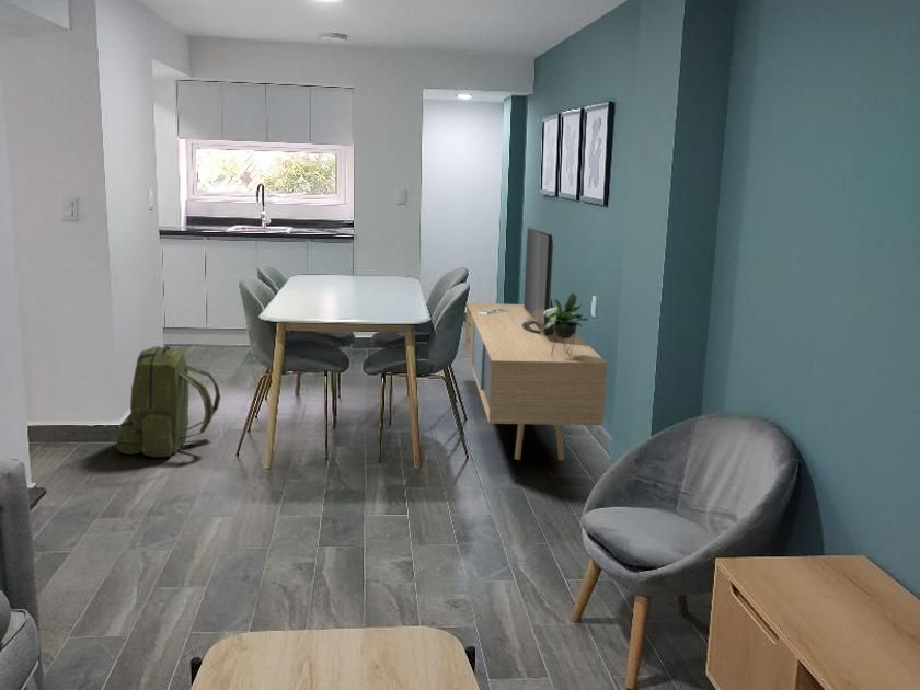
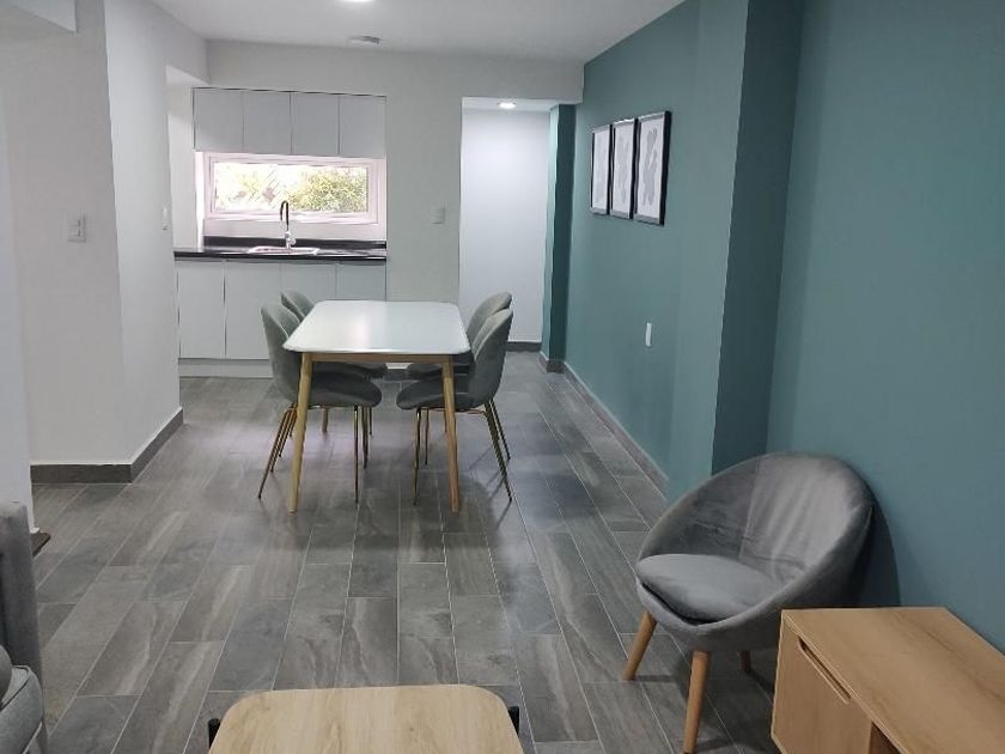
- media console (527, 324)
- backpack (169, 395)
